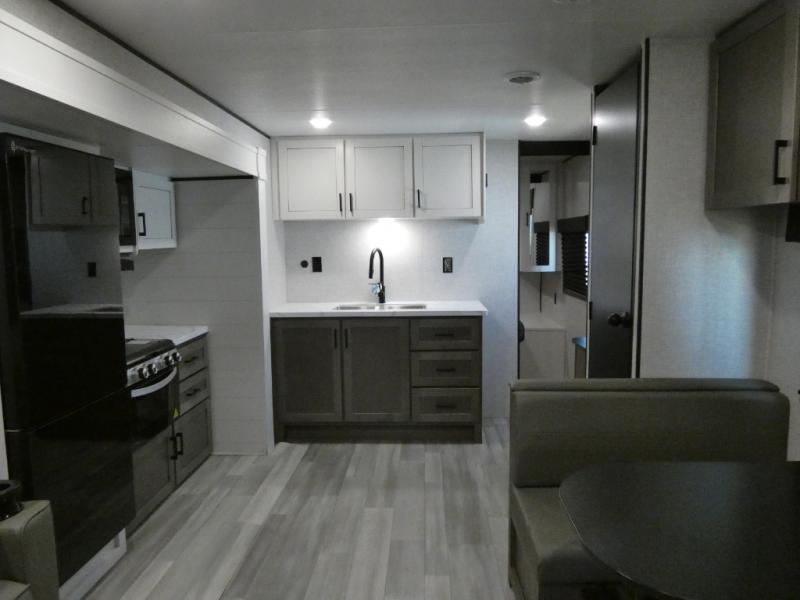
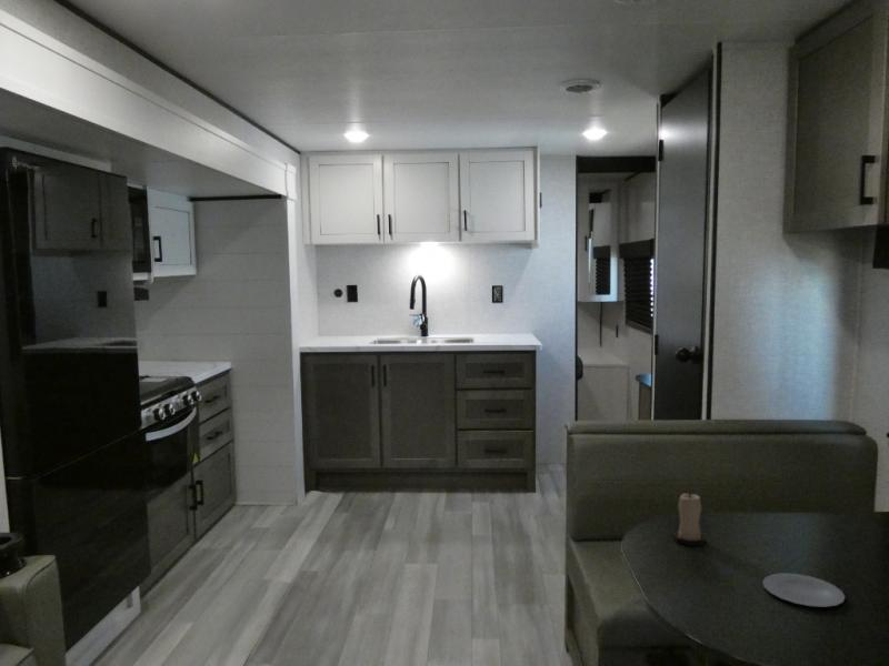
+ candle (689, 515)
+ plate (805, 575)
